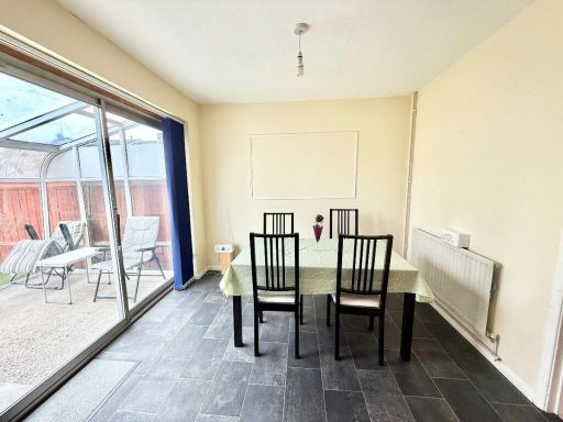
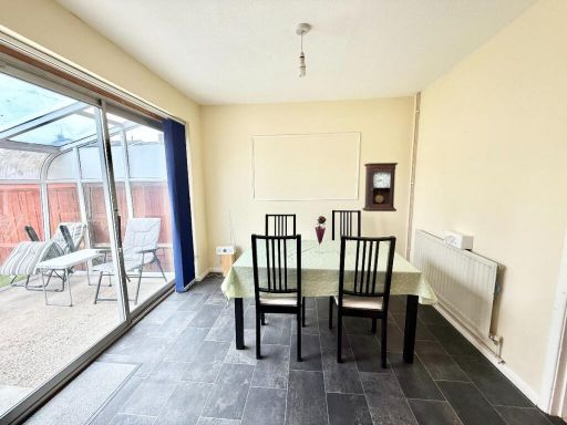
+ pendulum clock (380, 187)
